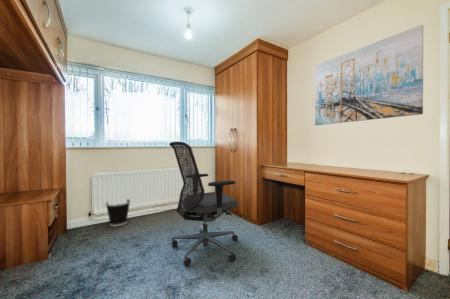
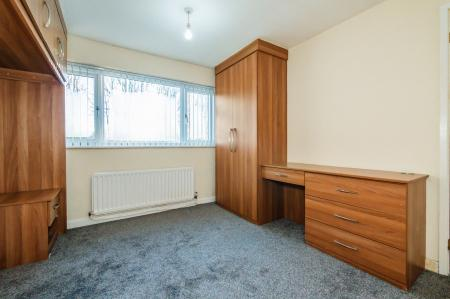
- wall art (358, 85)
- office chair (208, 194)
- wastebasket (118, 212)
